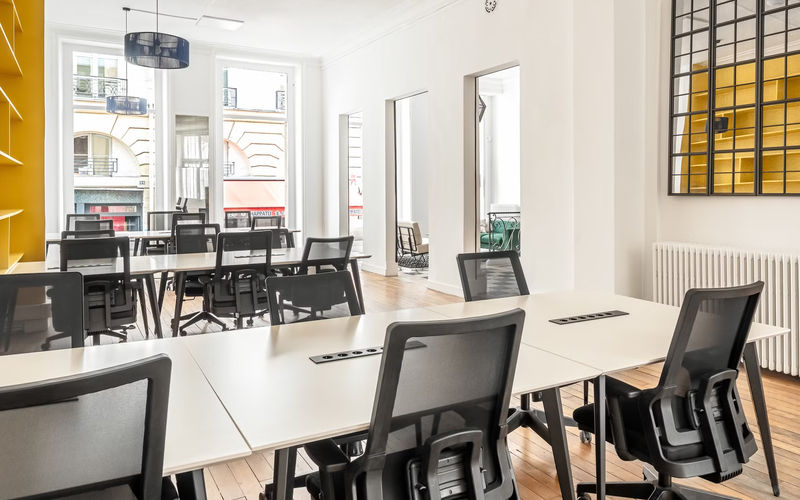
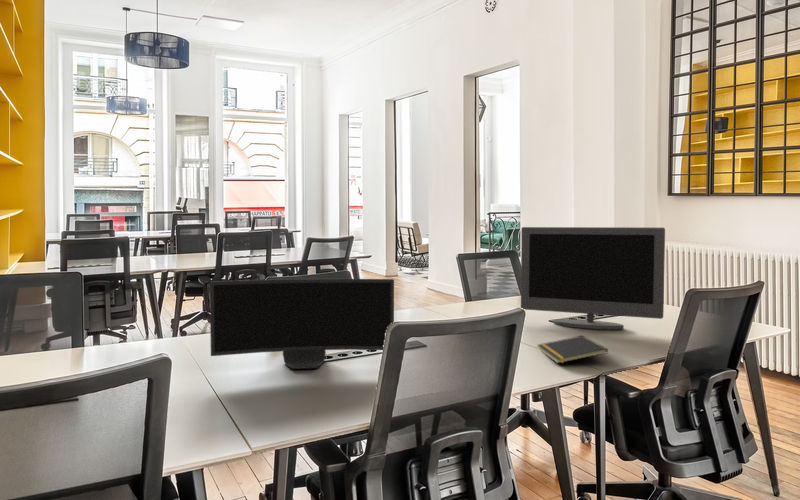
+ monitor (304, 321)
+ notepad (570, 348)
+ monitor (589, 276)
